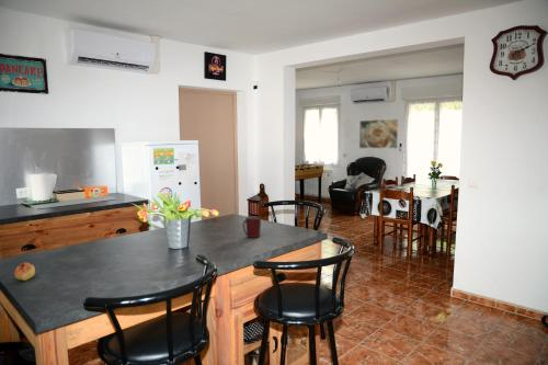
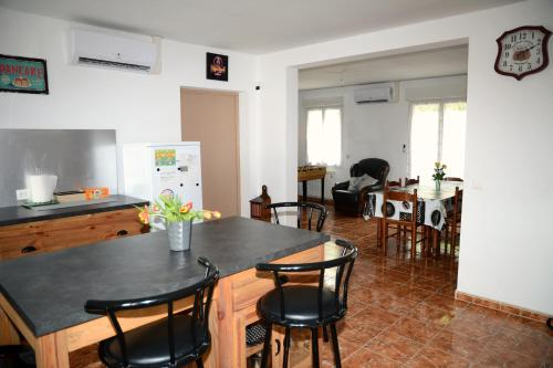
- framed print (378, 134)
- fruit (24, 270)
- mug (251, 227)
